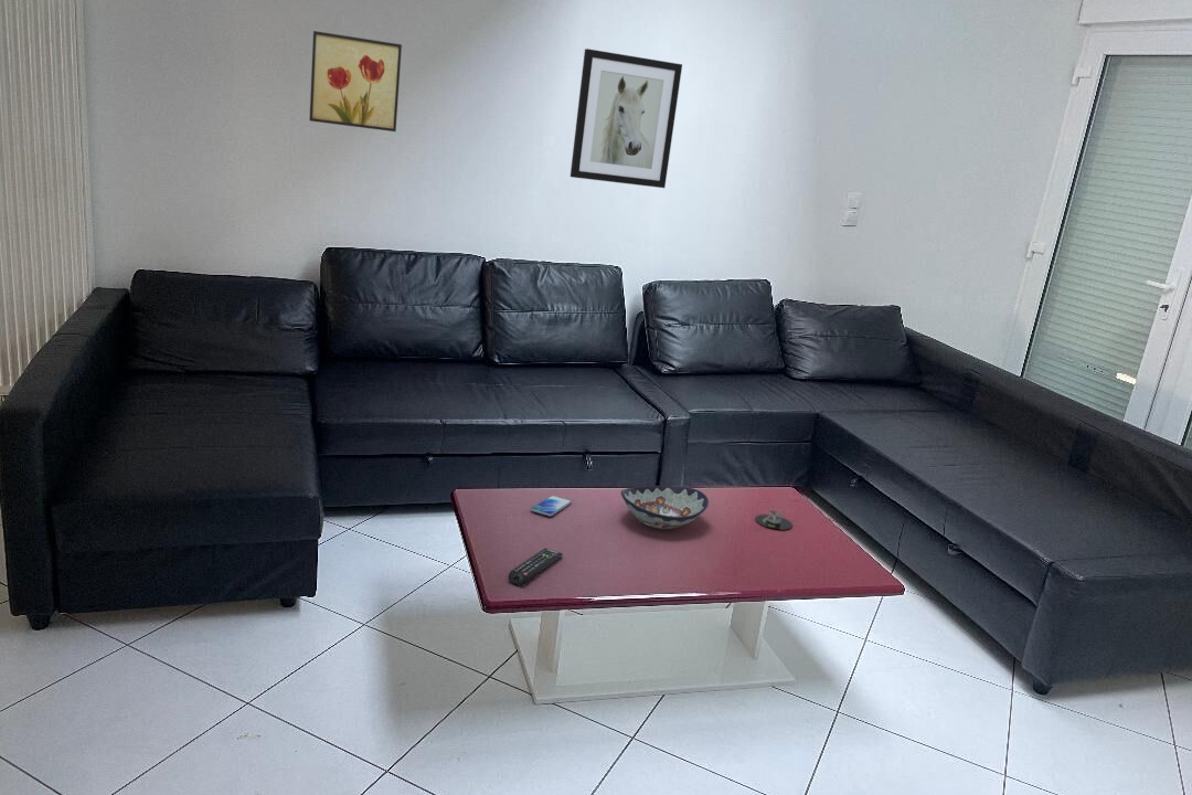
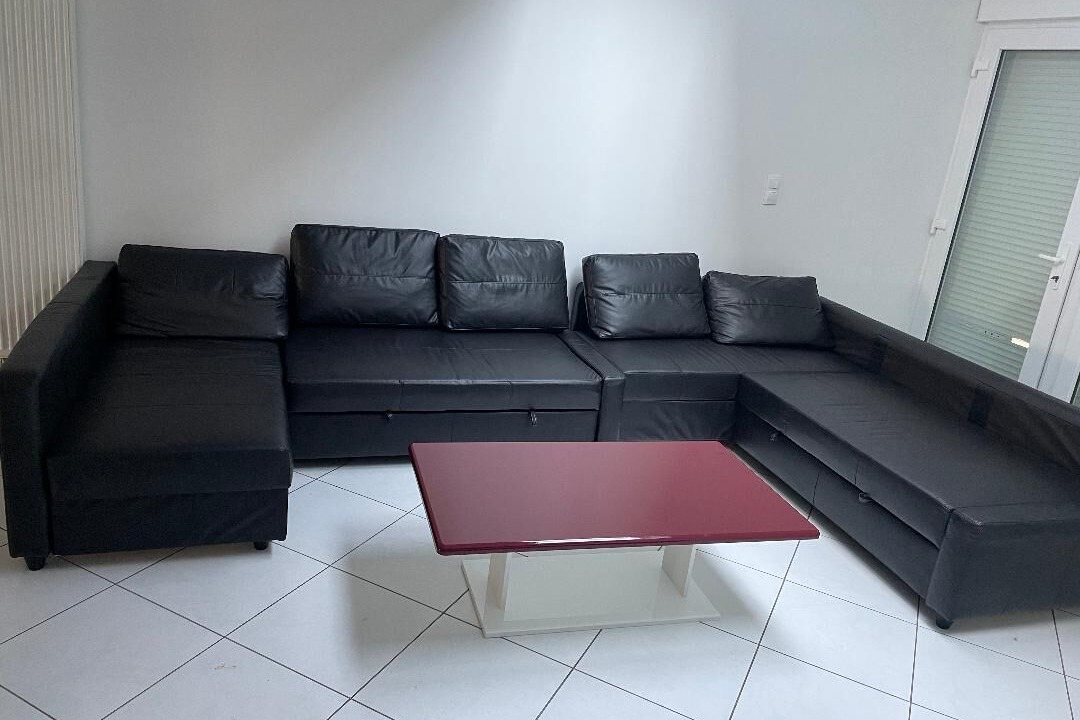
- wall art (355, 82)
- candle (774, 517)
- remote control (535, 564)
- decorative bowl (662, 509)
- wall art (626, 120)
- smartphone (551, 506)
